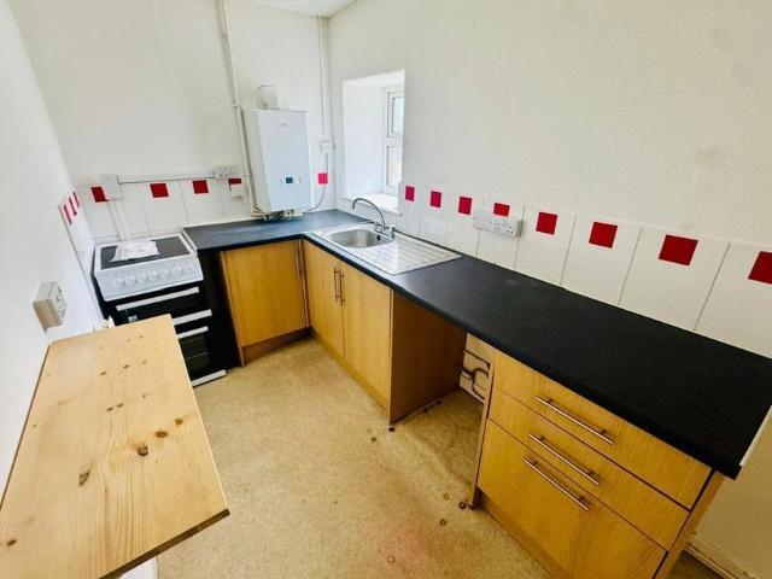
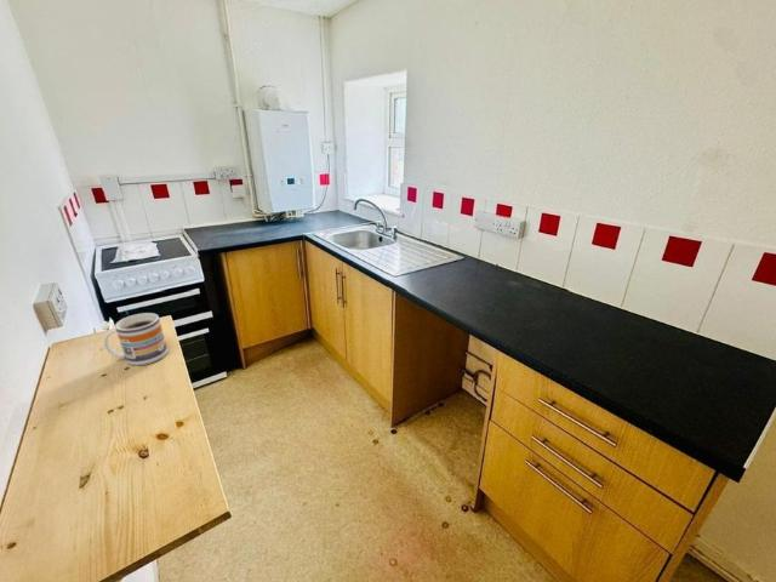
+ mug (137, 338)
